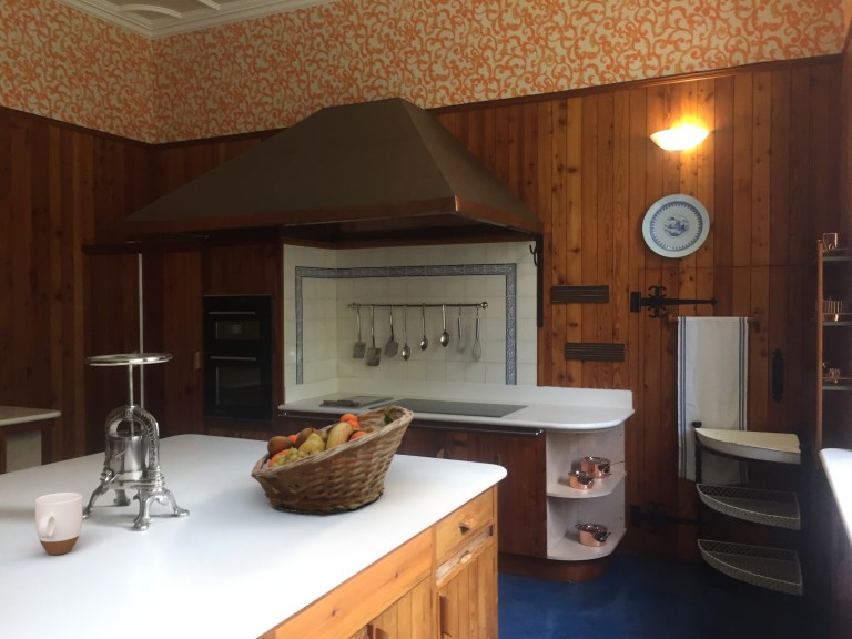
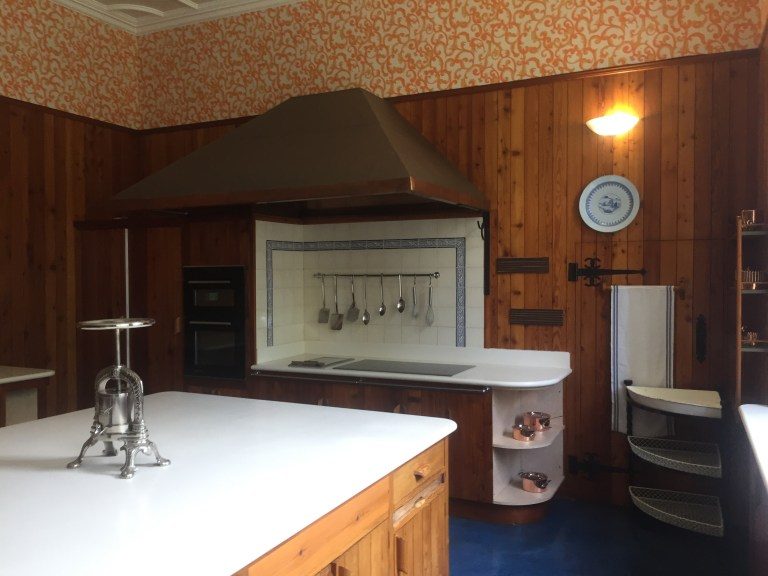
- fruit basket (334, 454)
- mug (55, 527)
